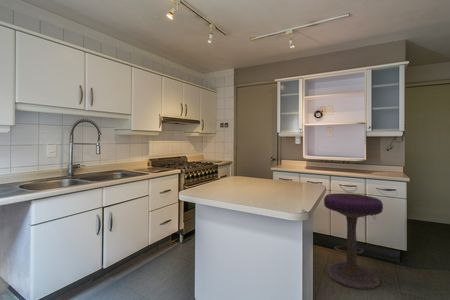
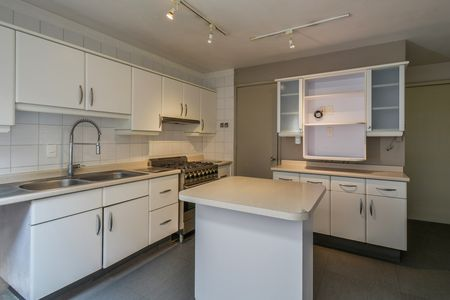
- stool (351, 235)
